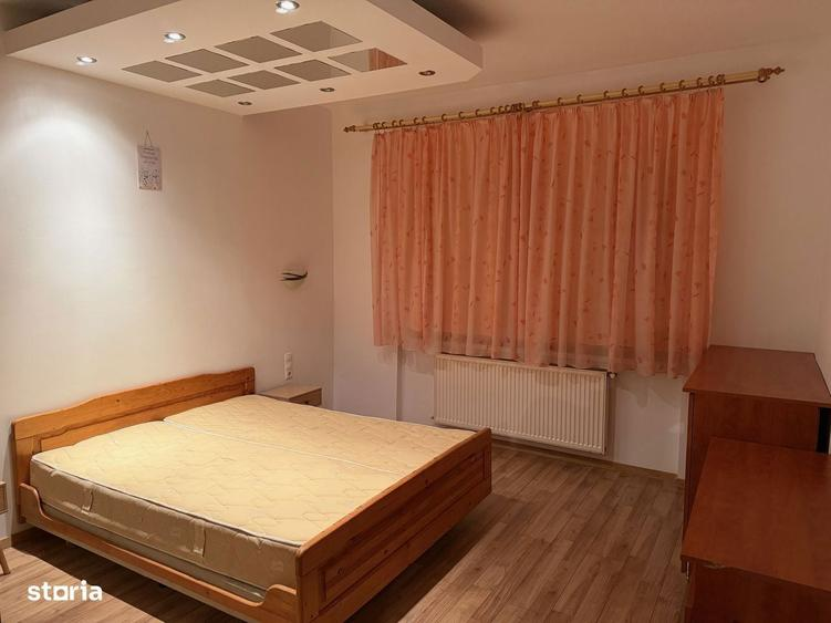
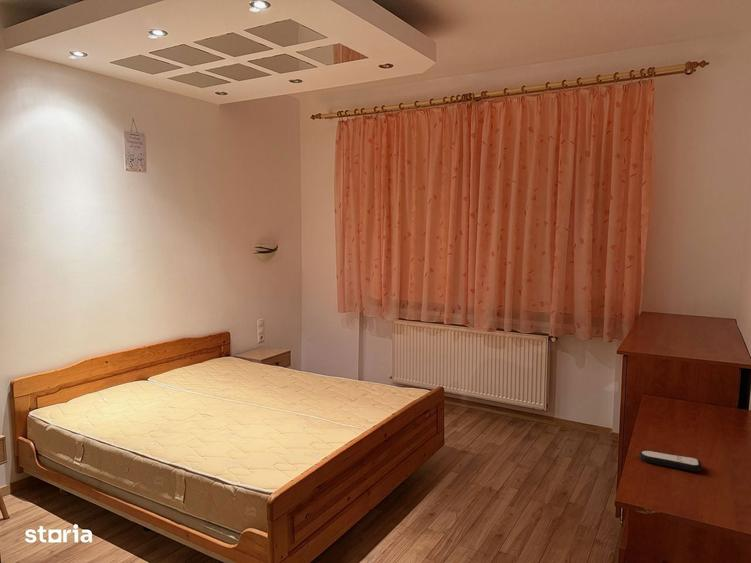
+ remote control (669, 459)
